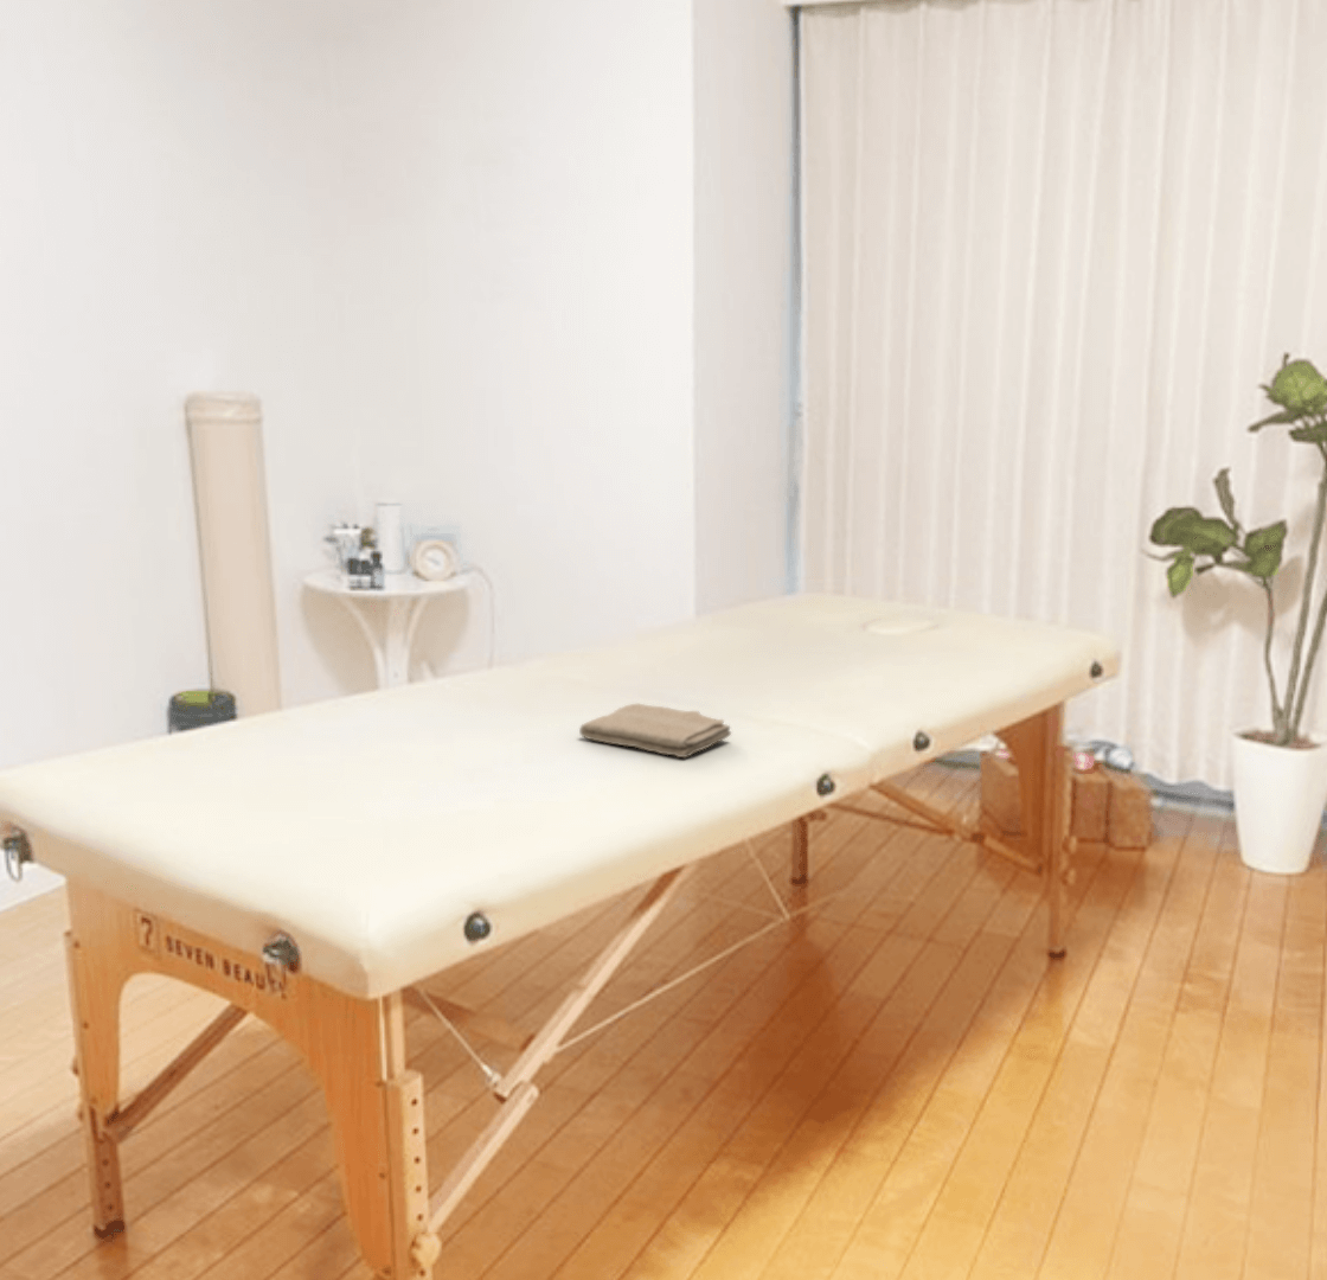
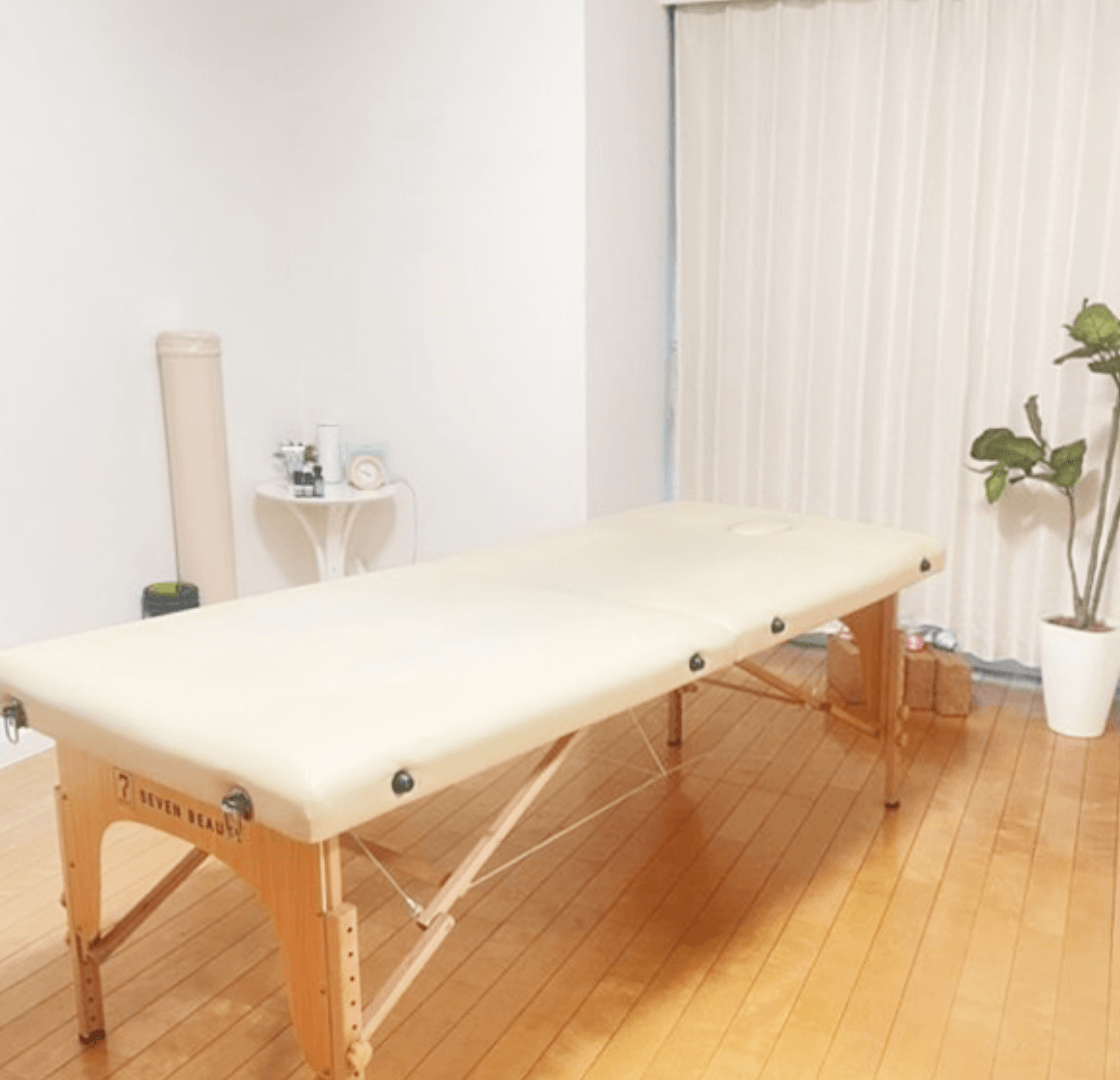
- washcloth (655, 728)
